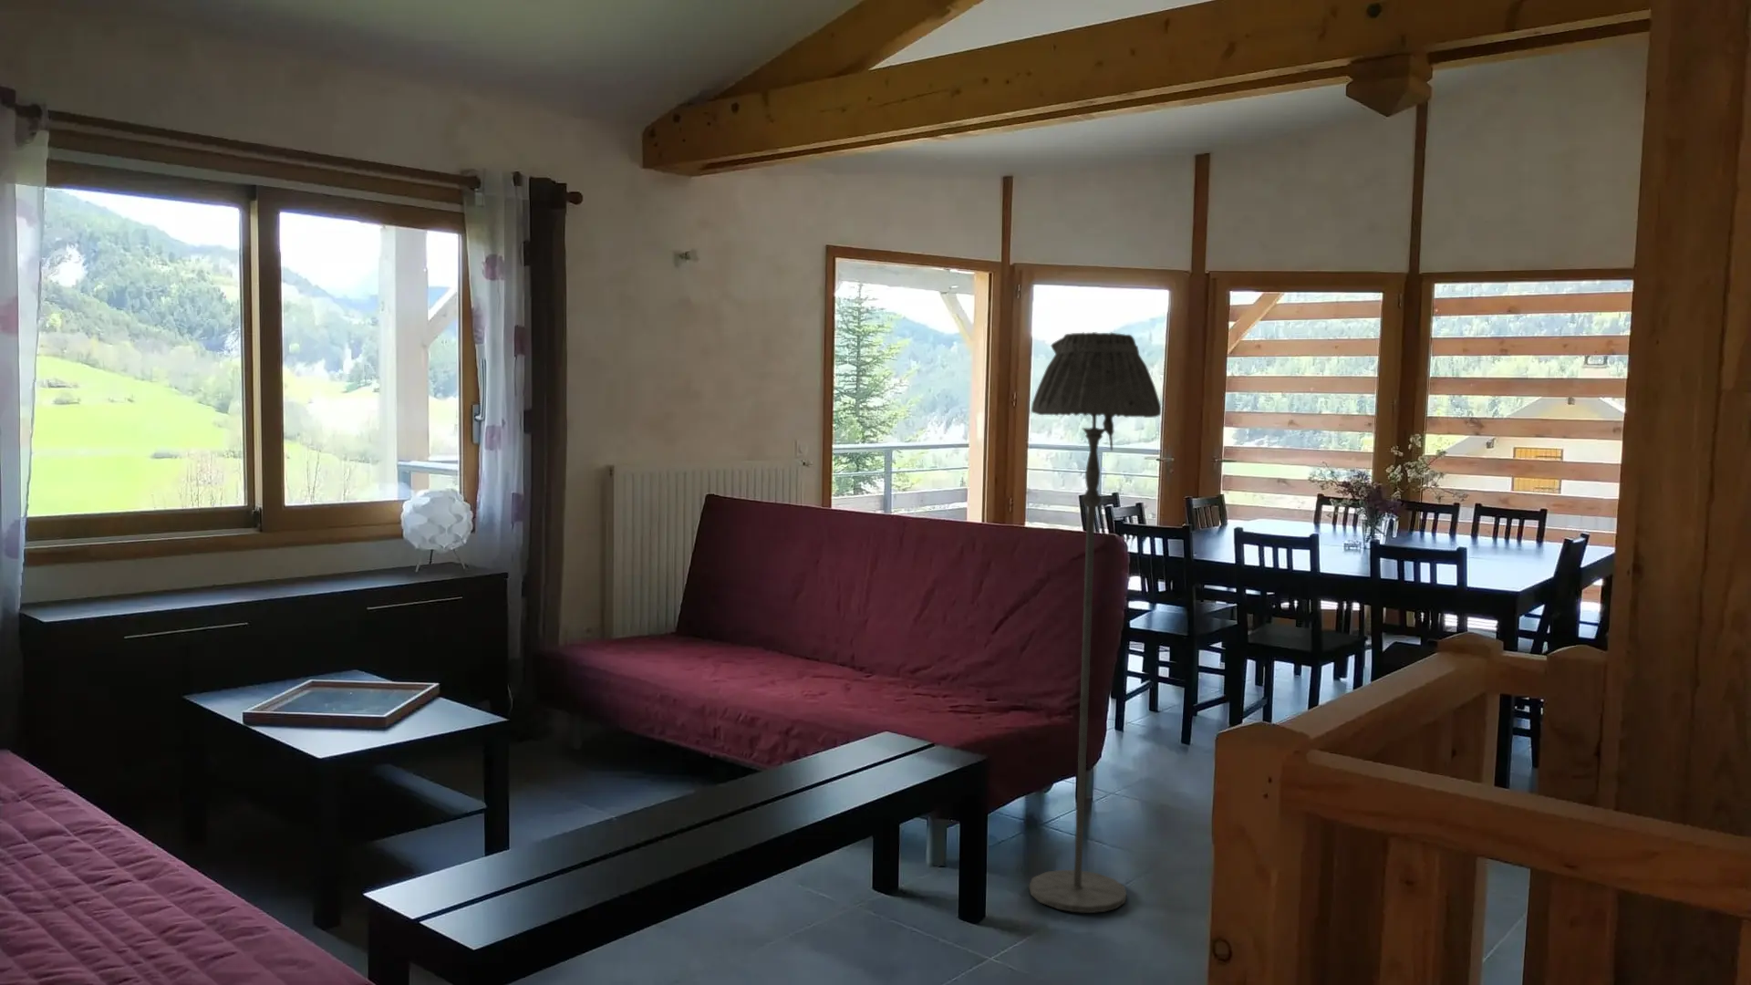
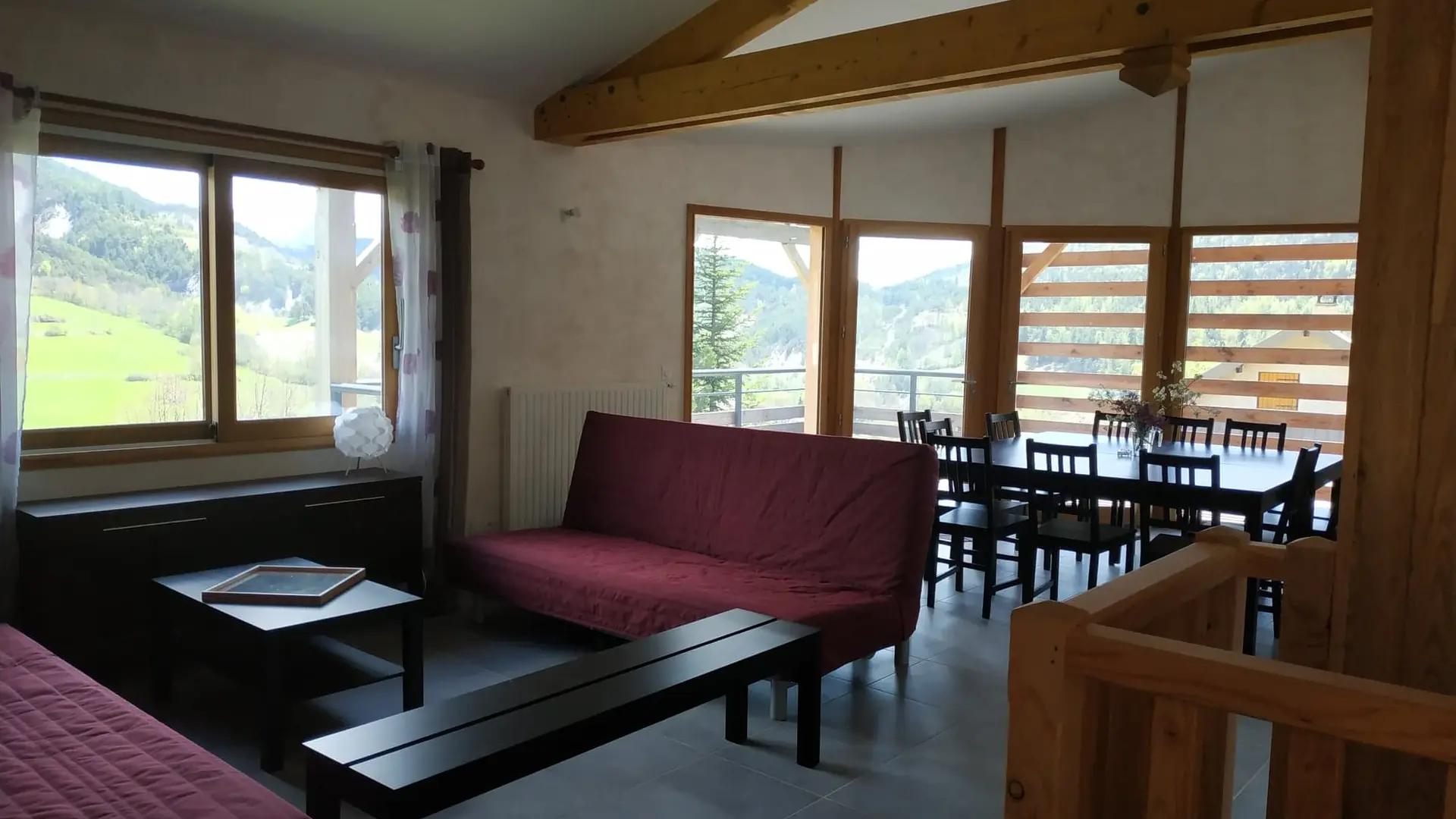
- floor lamp (1088, 617)
